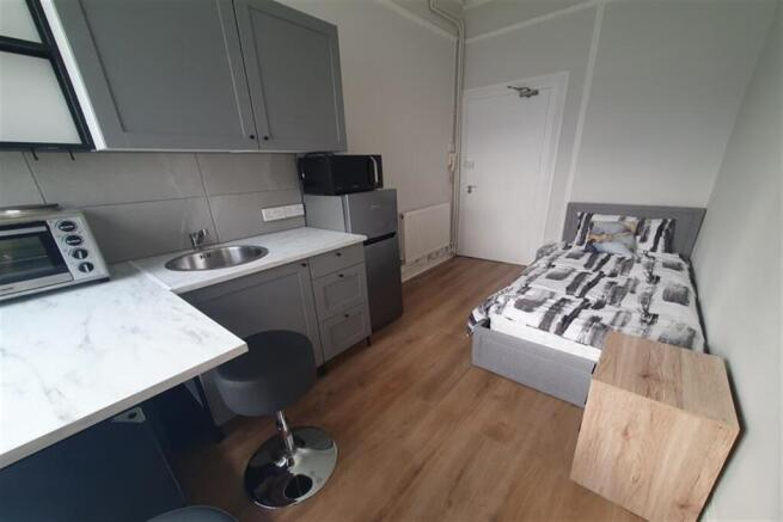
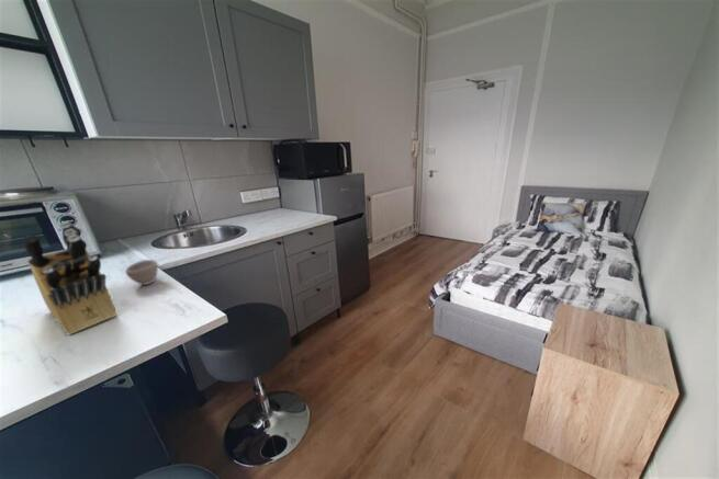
+ knife block (65, 271)
+ cup (144, 272)
